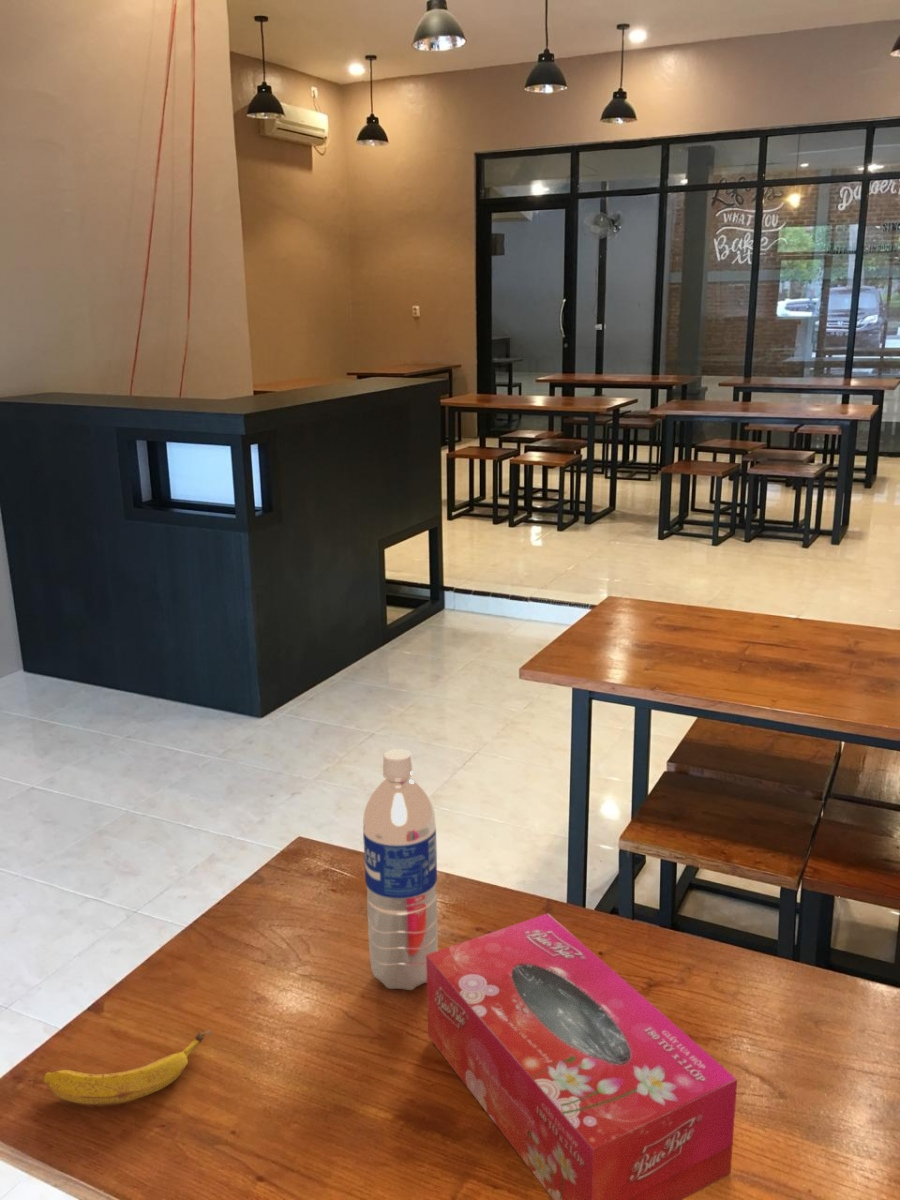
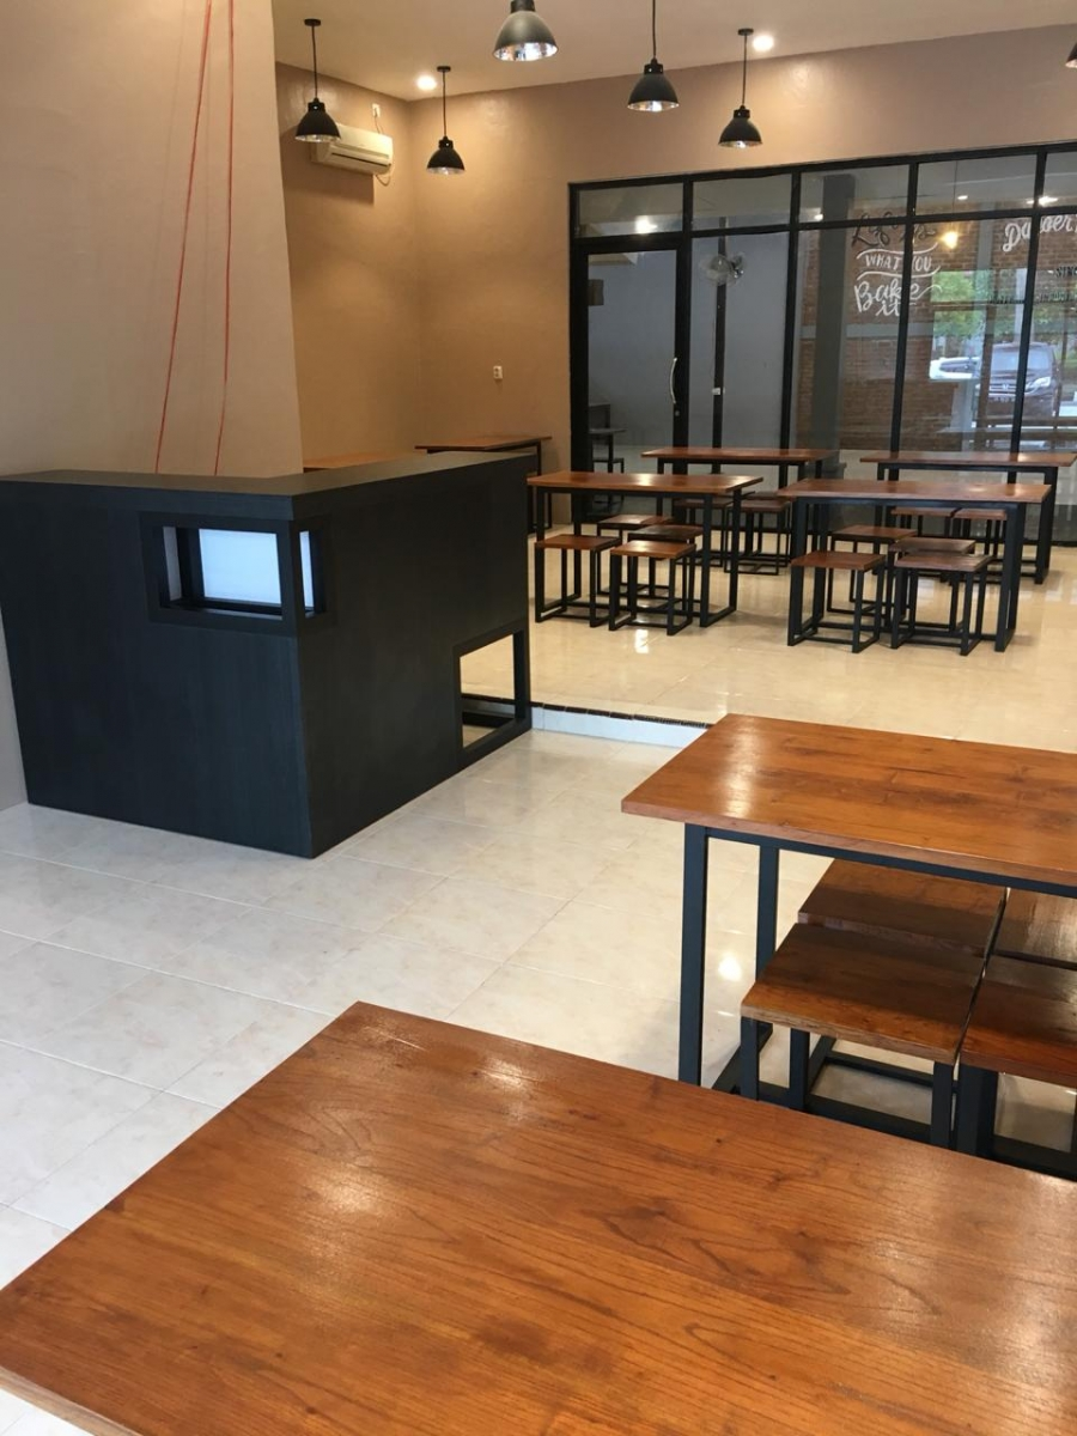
- water bottle (400, 868)
- banana (125, 1071)
- tissue box (566, 1055)
